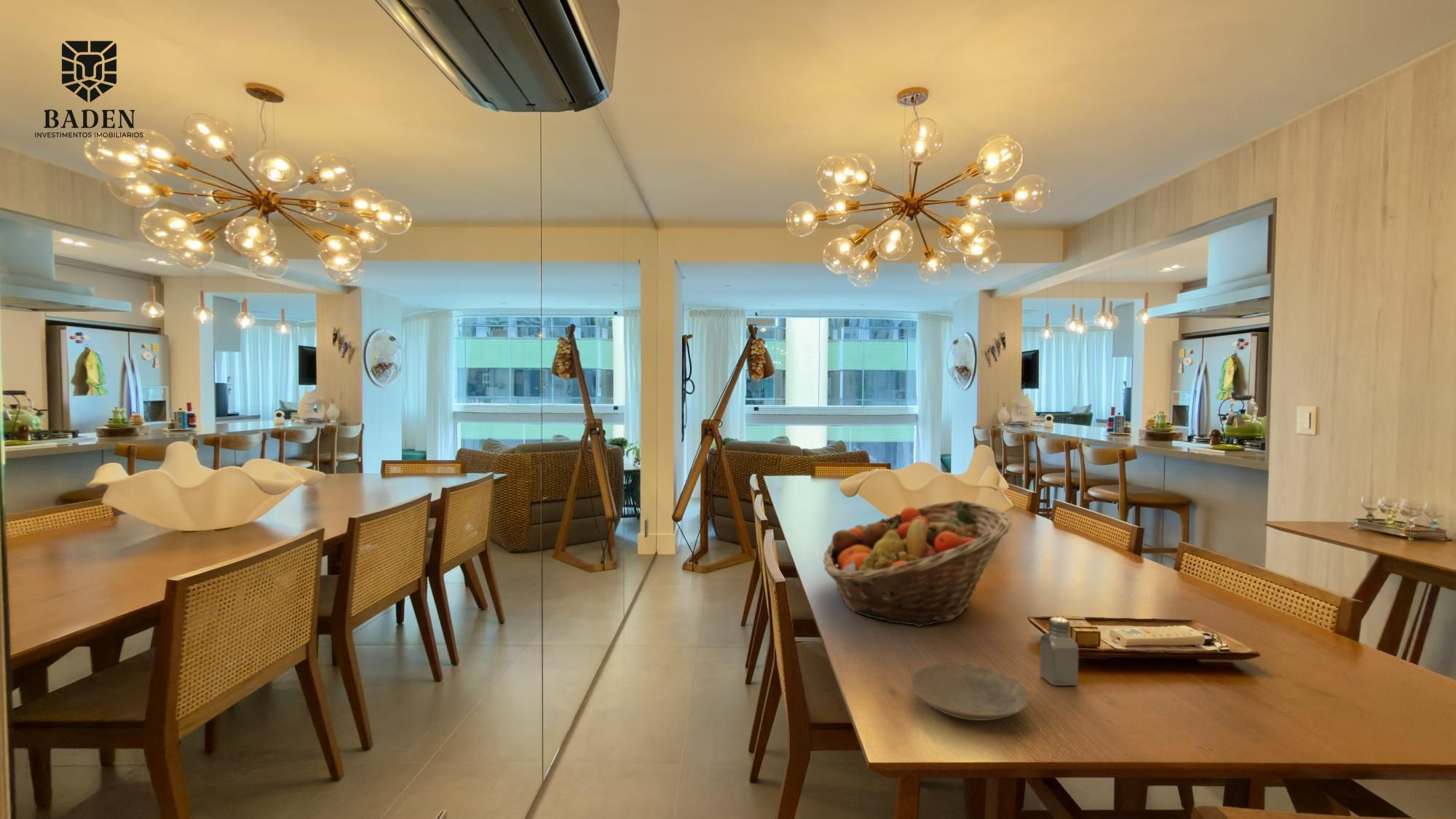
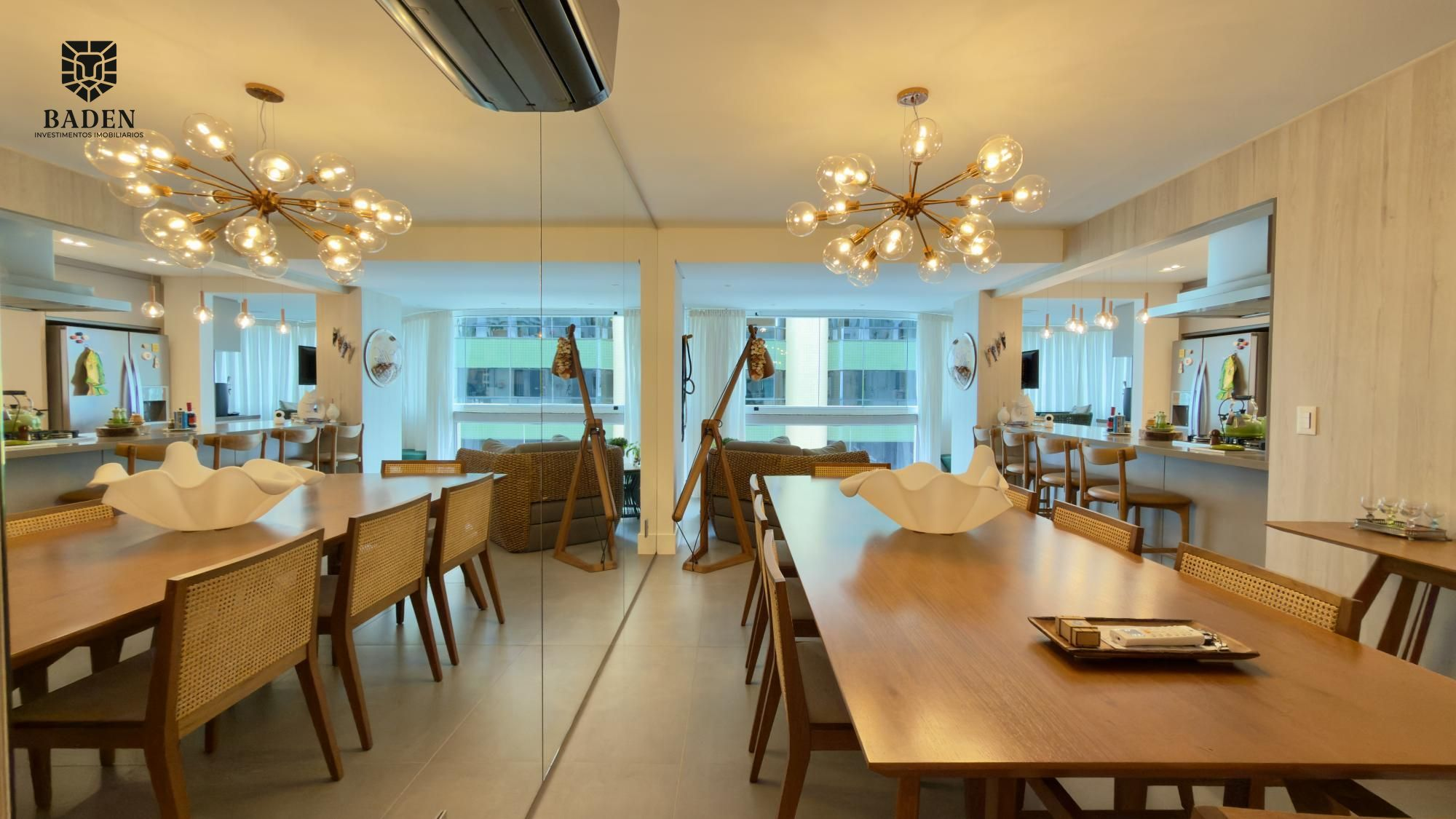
- fruit basket (911, 553)
- plate (968, 695)
- saltshaker (1059, 649)
